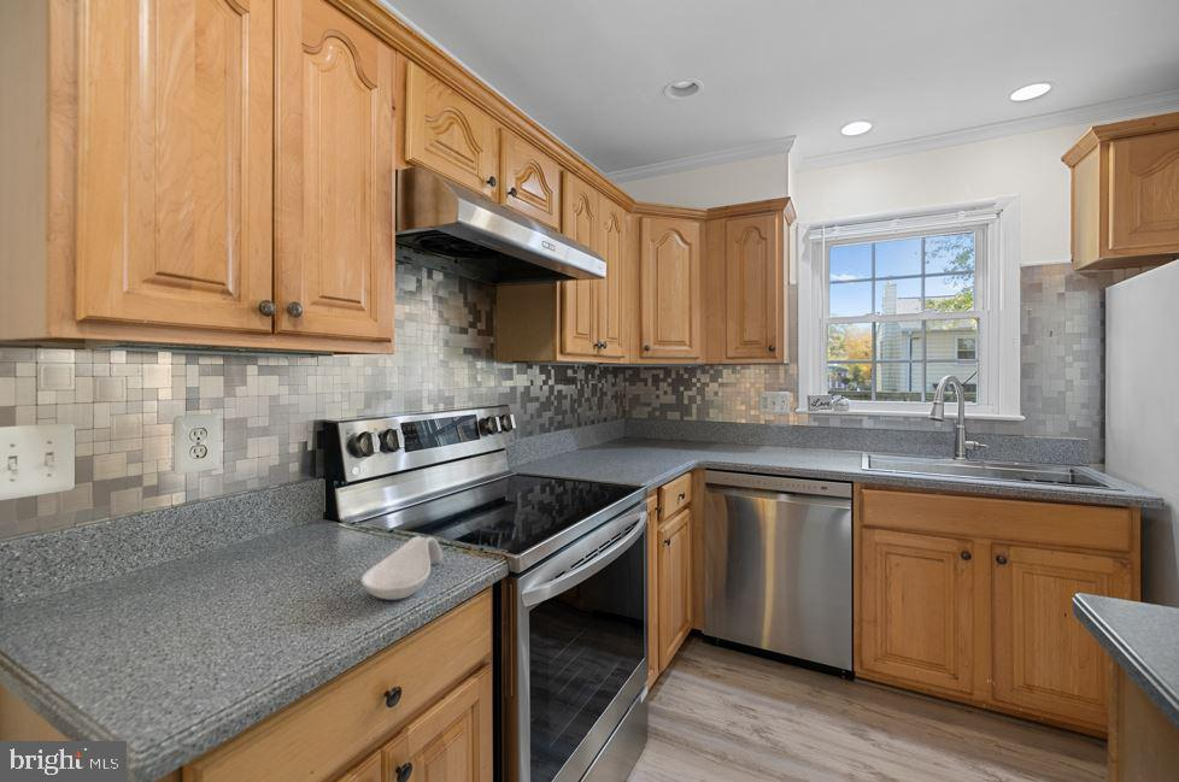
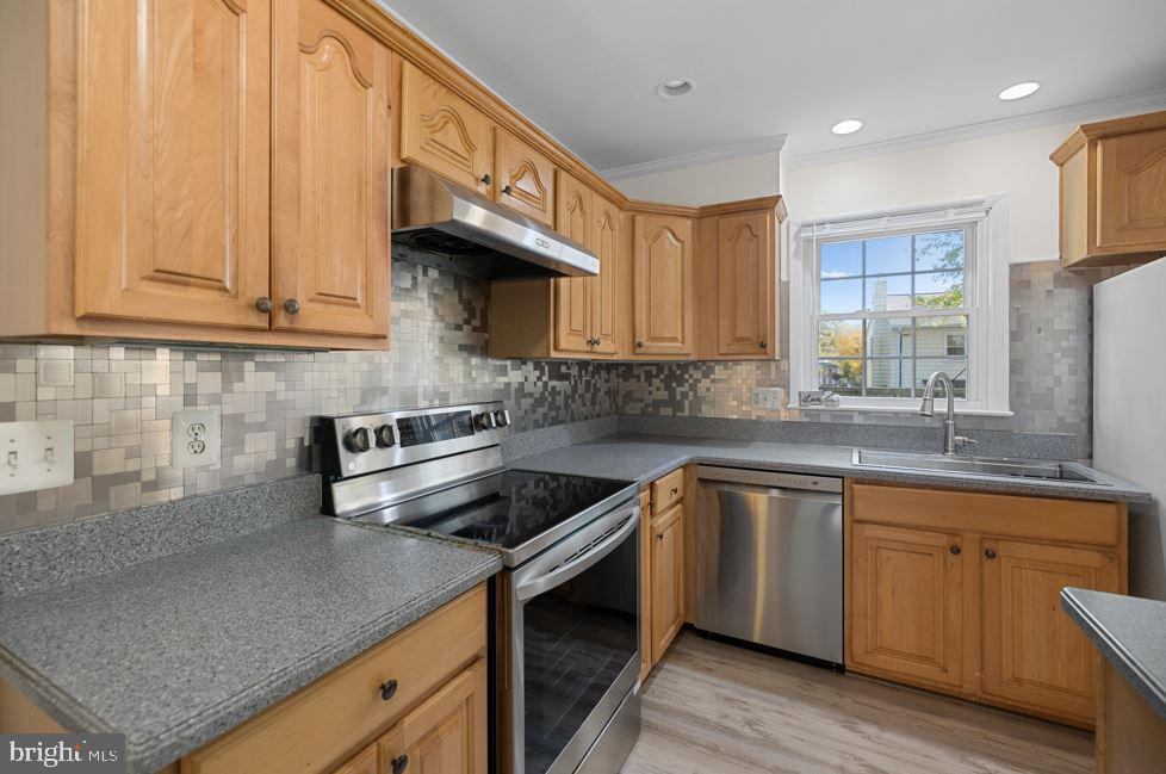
- spoon rest (409, 564)
